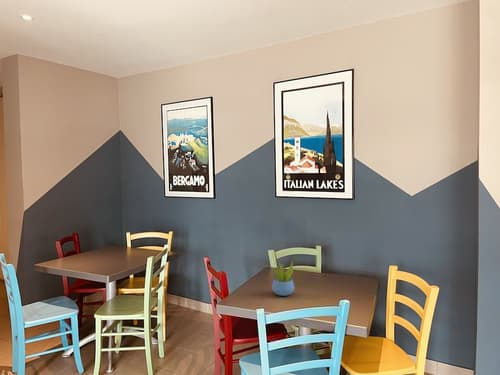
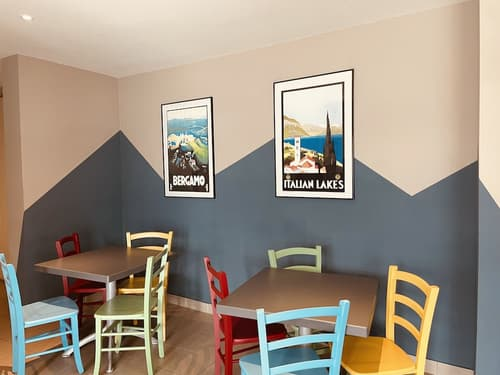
- succulent plant (283, 277)
